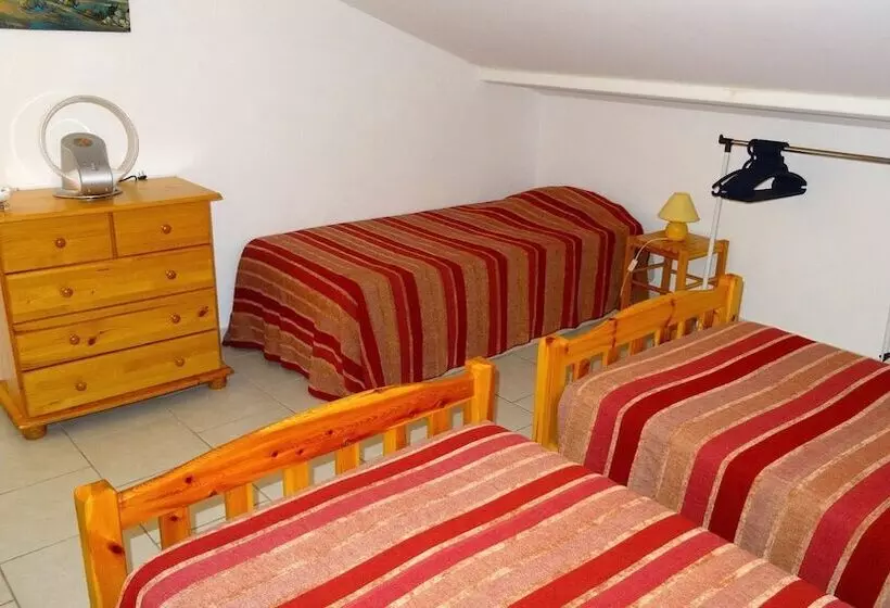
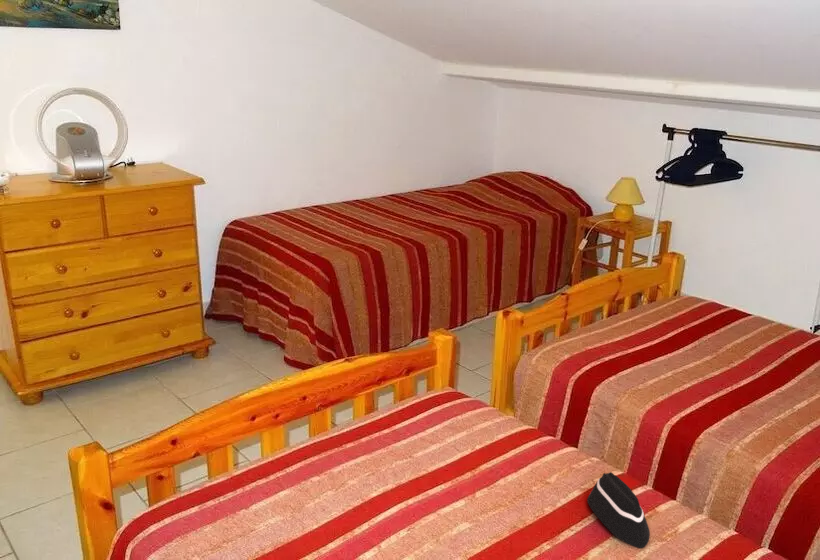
+ hat (619, 502)
